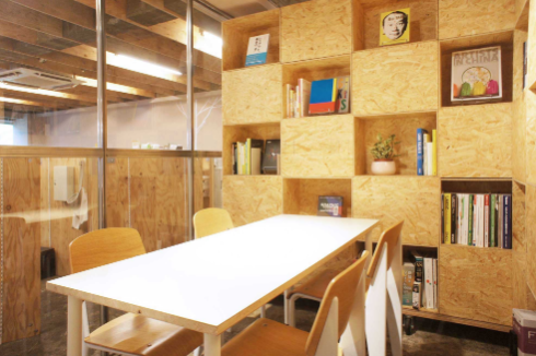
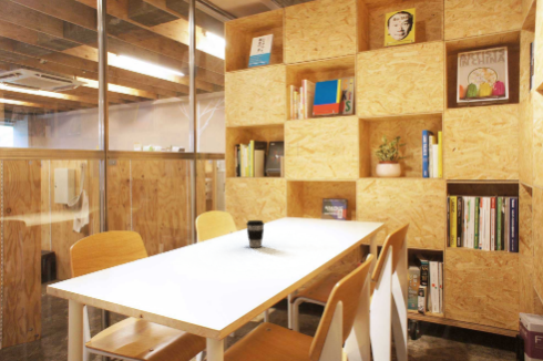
+ coffee cup (255, 233)
